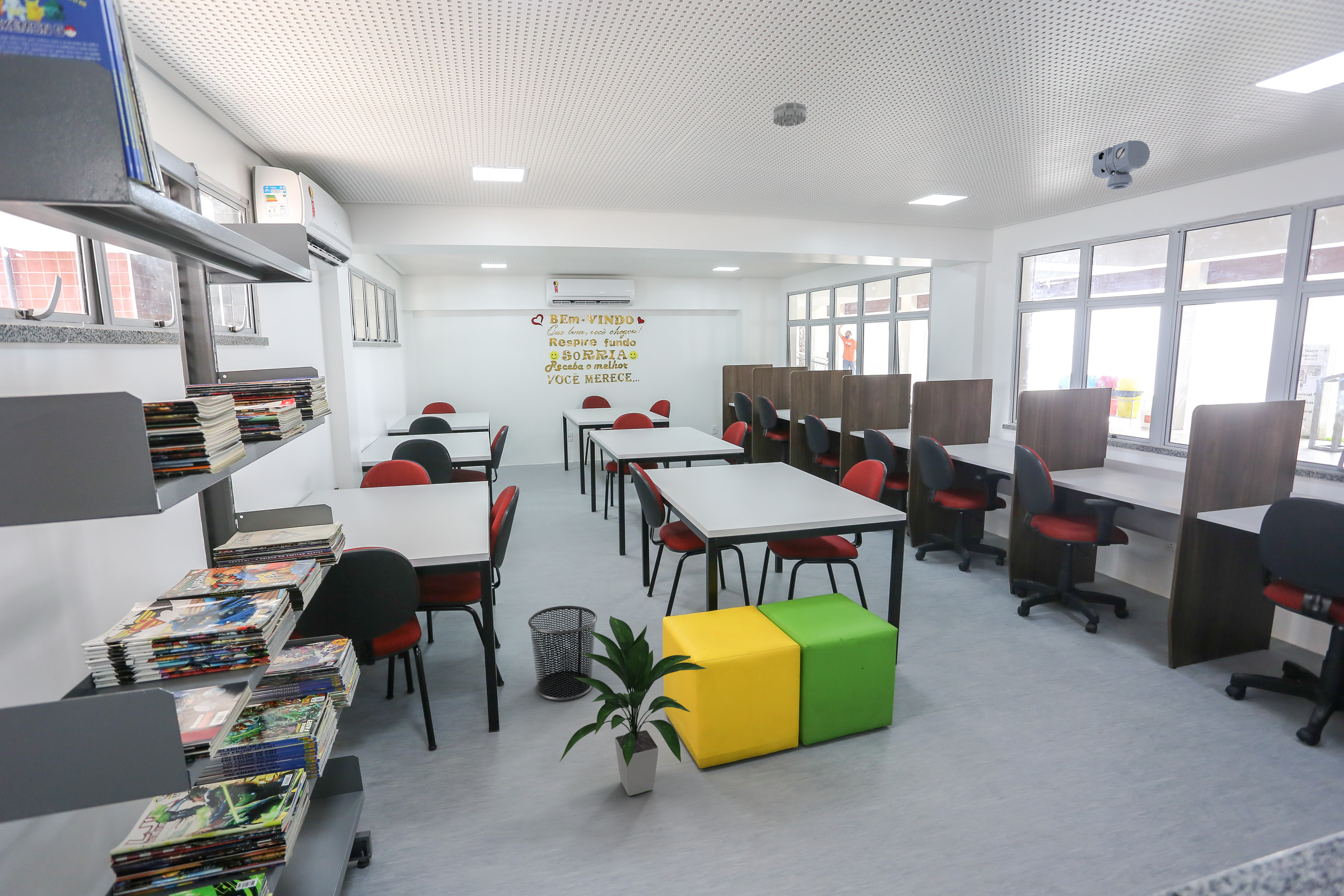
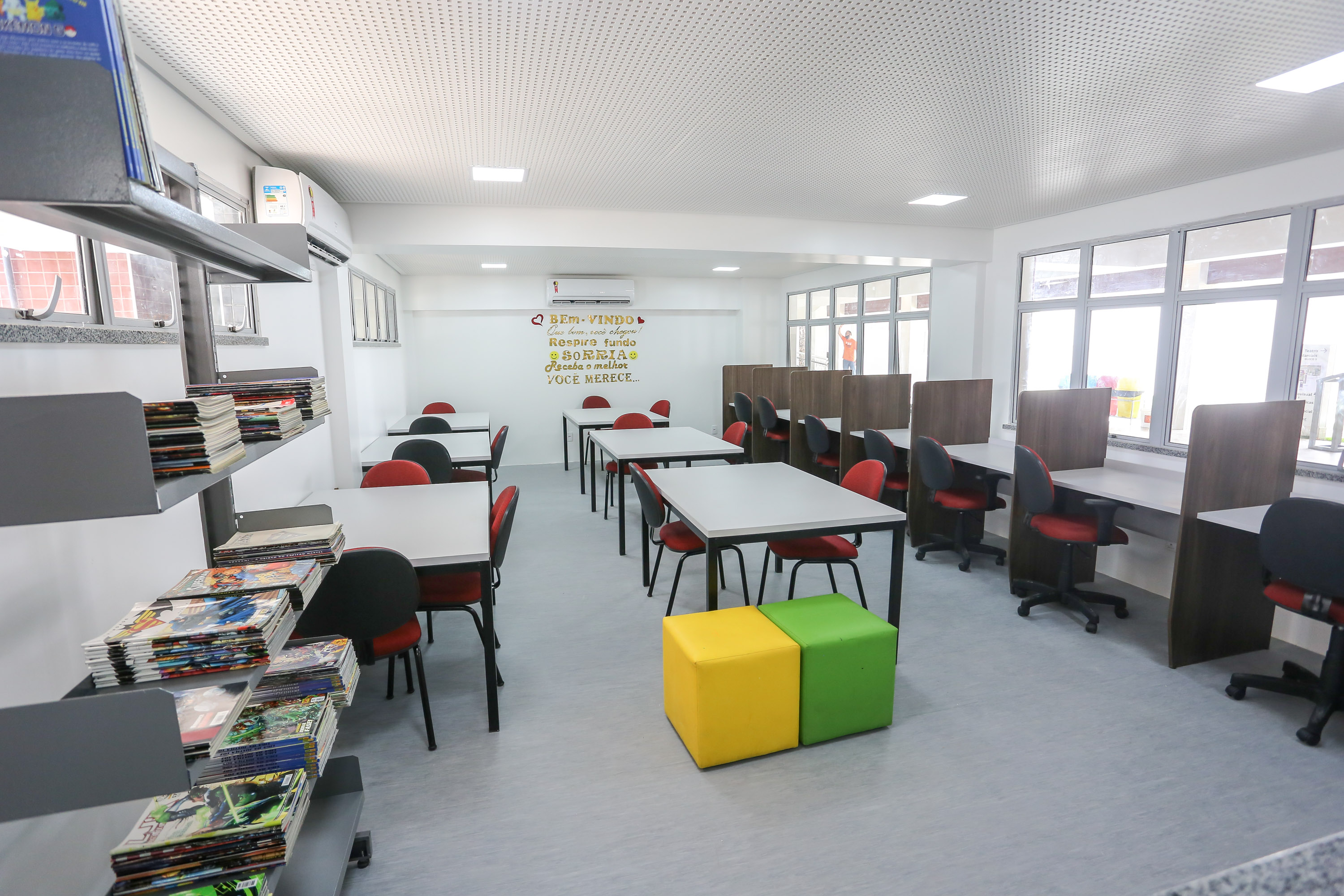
- smoke detector (789, 114)
- indoor plant (629, 703)
- waste bin (563, 652)
- security camera (1120, 166)
